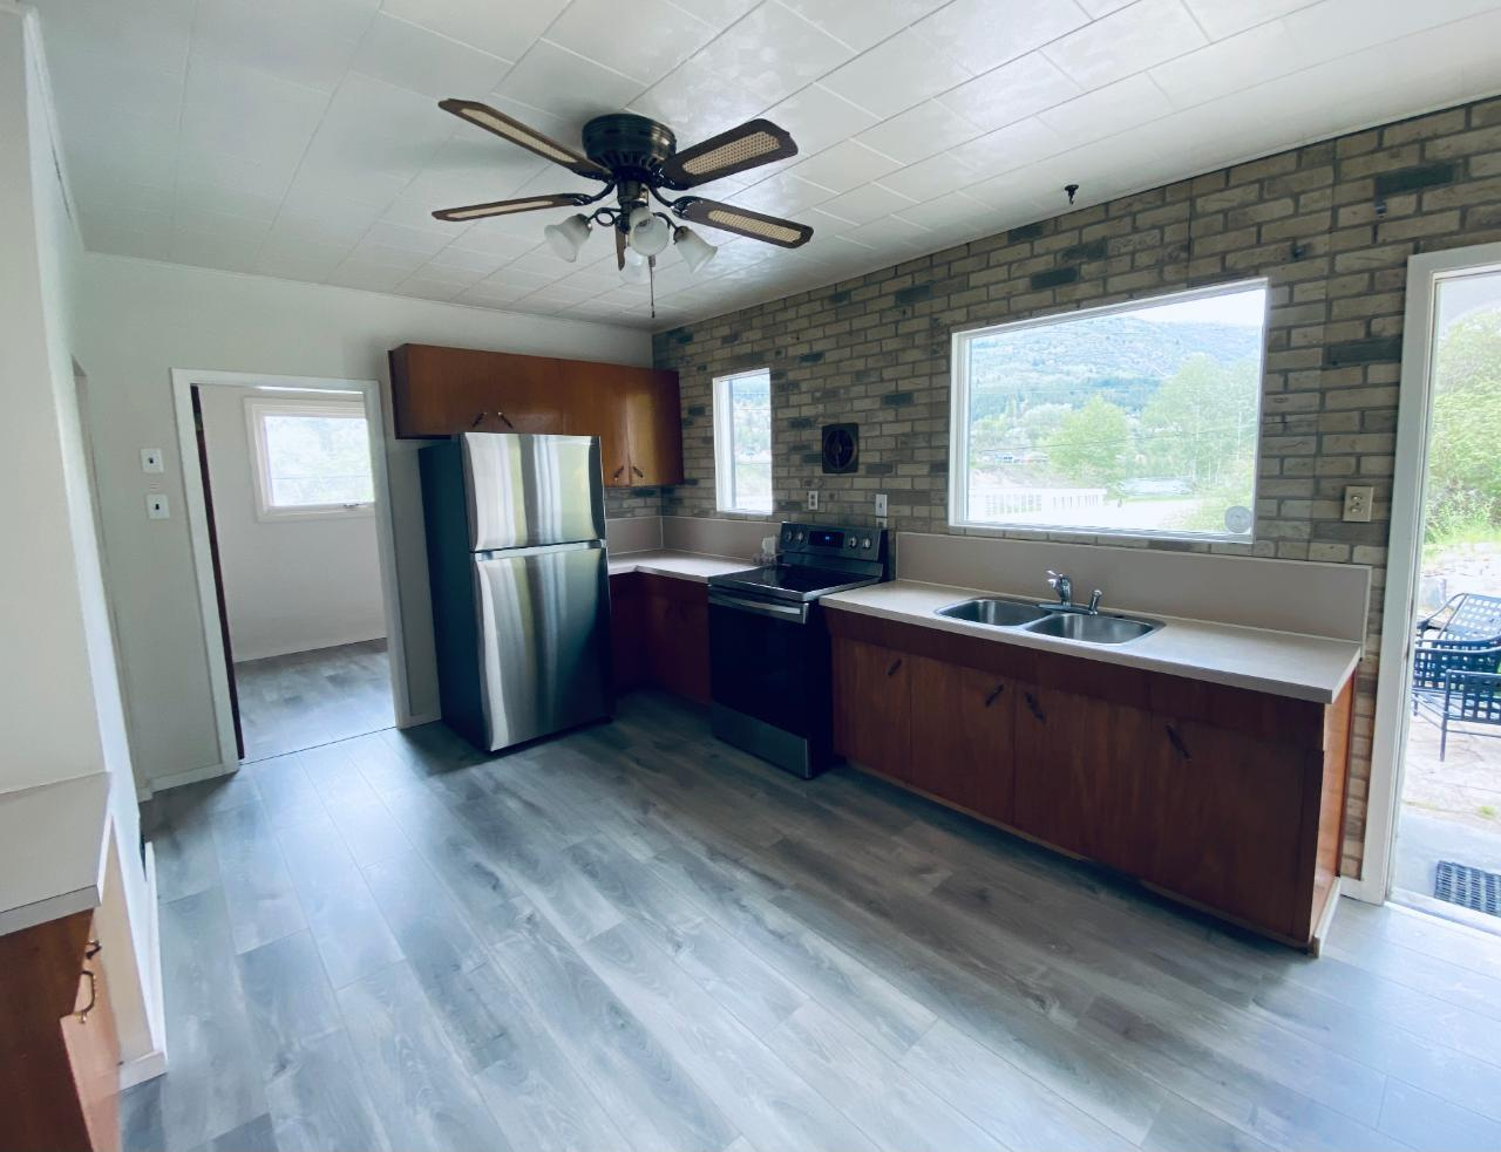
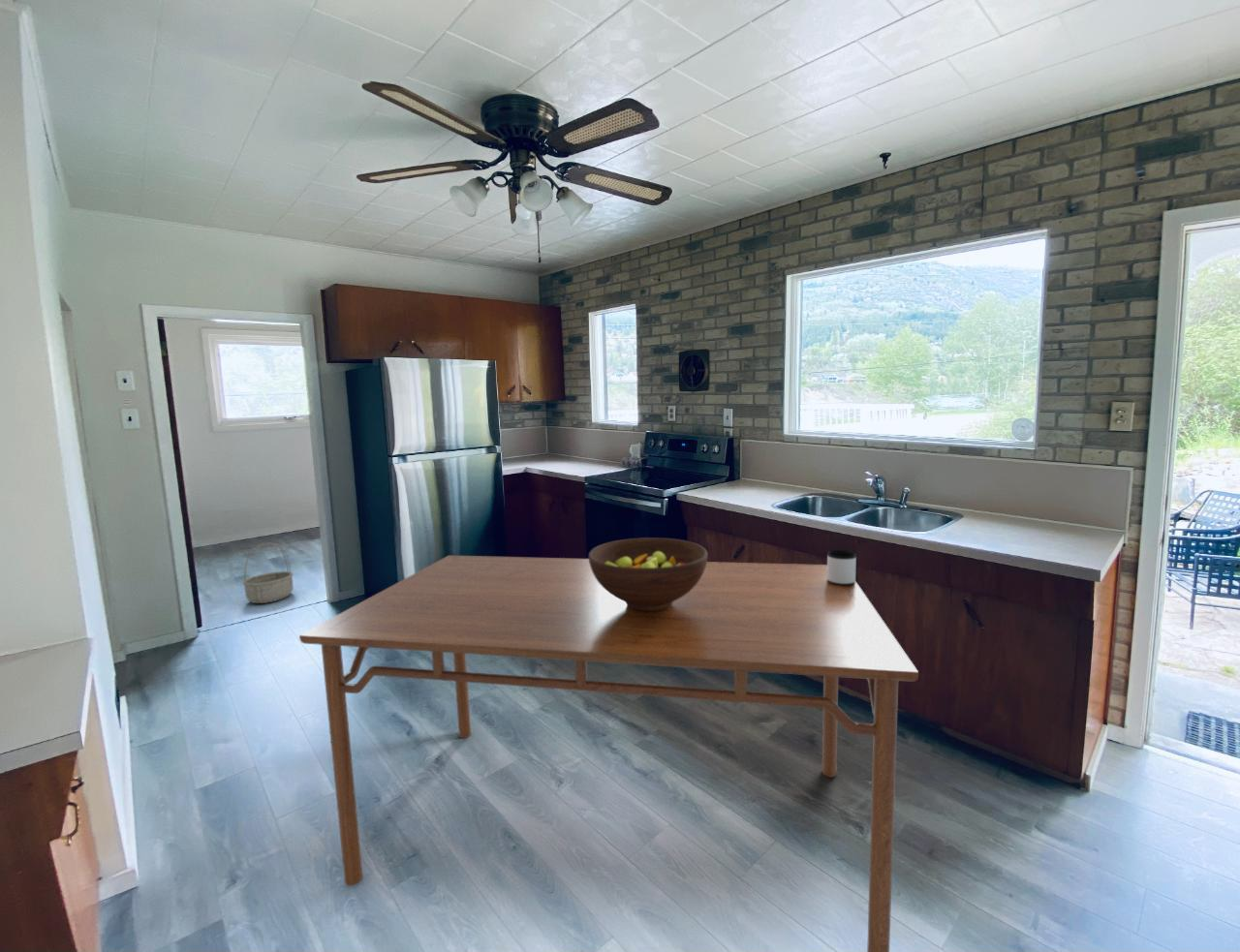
+ mug (840, 566)
+ basket (267, 573)
+ dining table (614, 692)
+ fruit bowl (648, 577)
